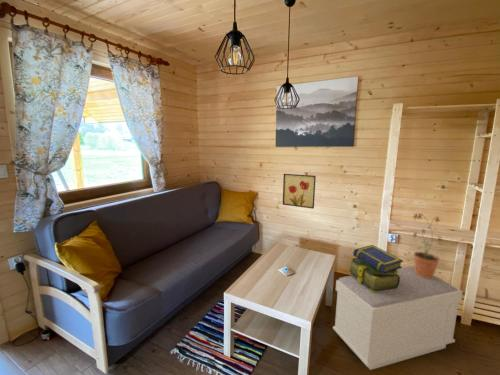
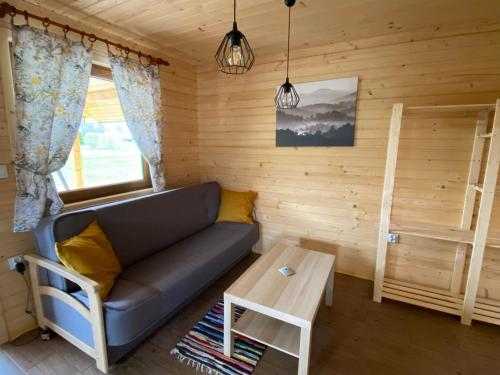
- potted plant (427, 245)
- bench (393, 311)
- wall art (298, 190)
- stack of books (375, 266)
